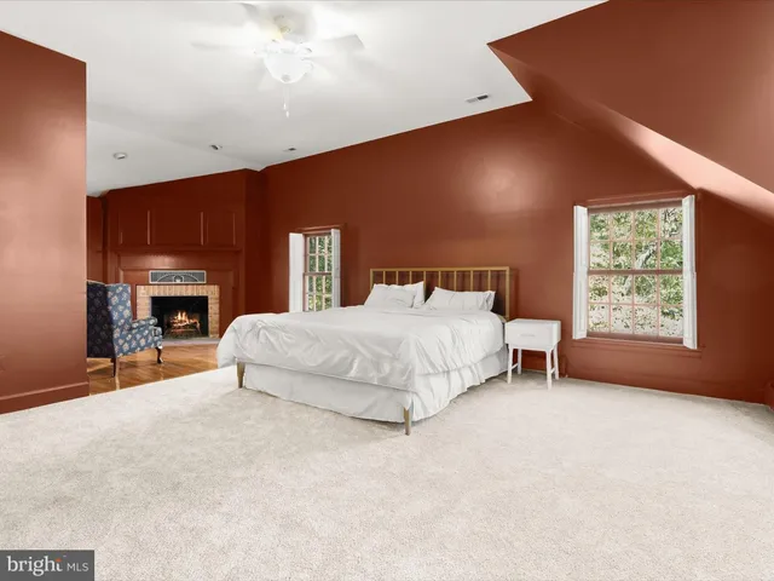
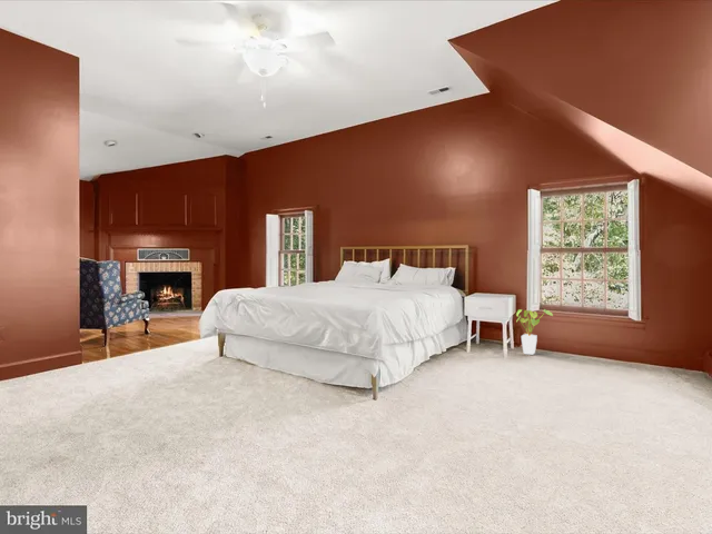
+ house plant (532, 329)
